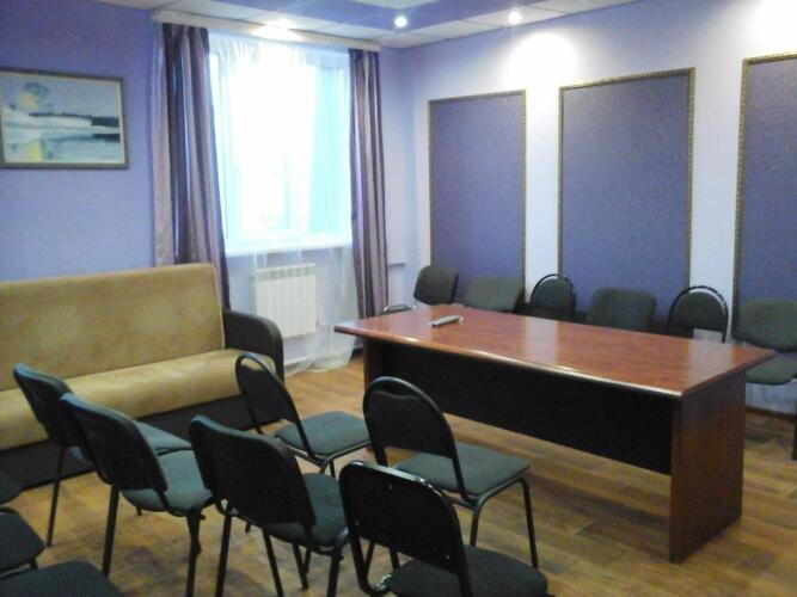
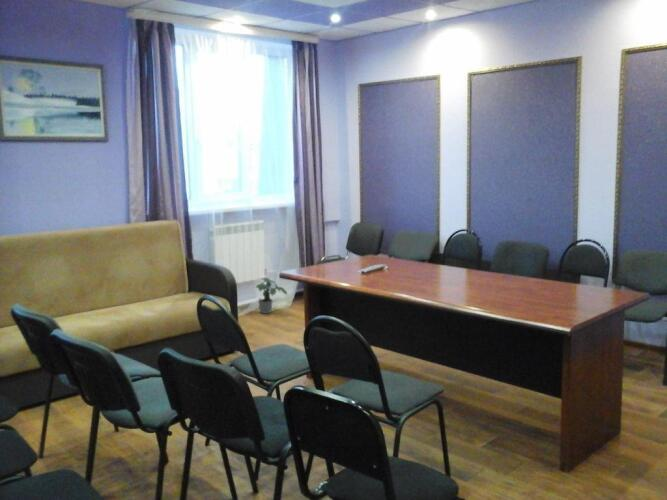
+ potted plant (268, 295)
